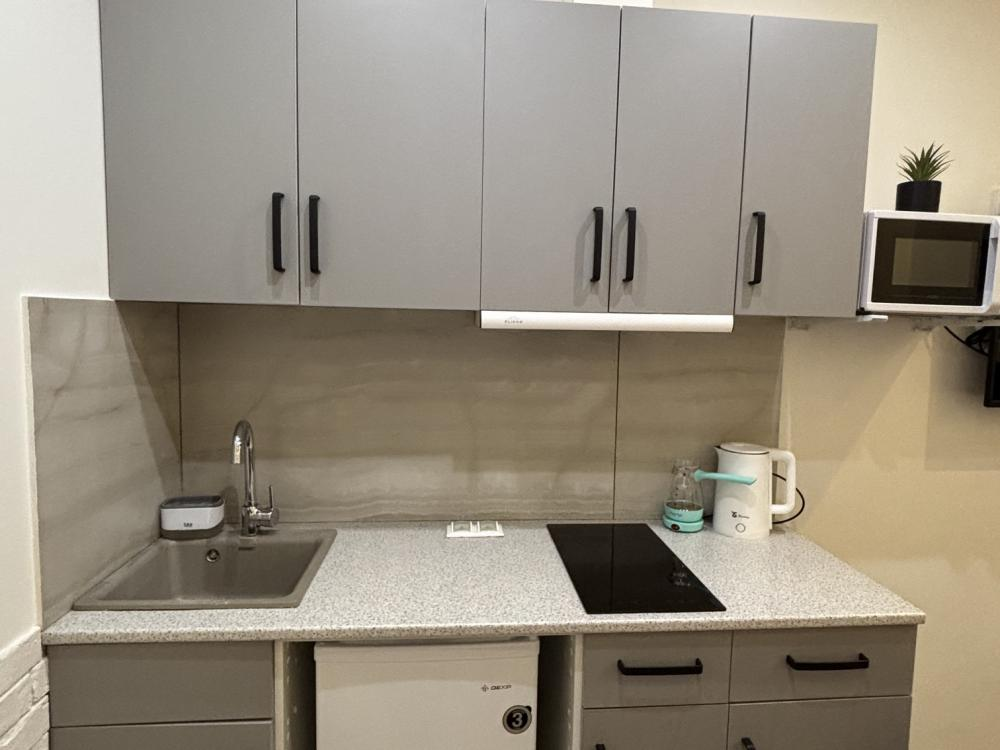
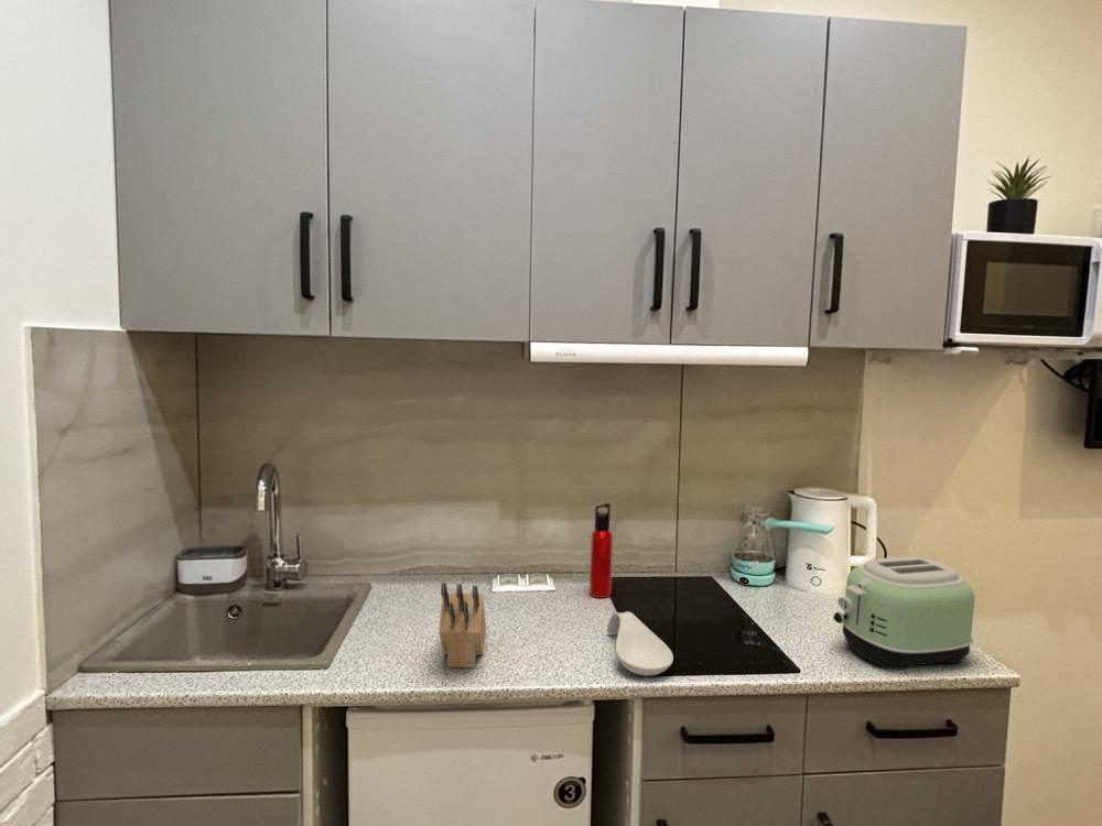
+ spoon rest (634, 640)
+ water bottle (601, 548)
+ toaster (903, 609)
+ knife block (463, 610)
